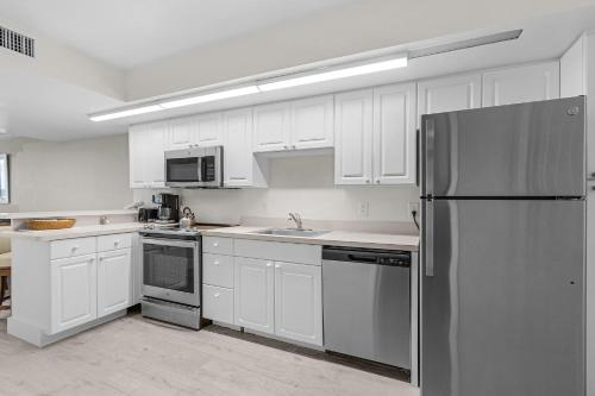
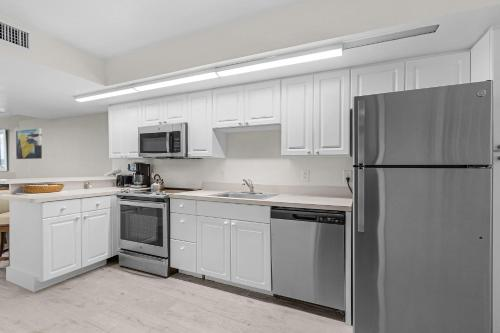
+ wall art (28, 144)
